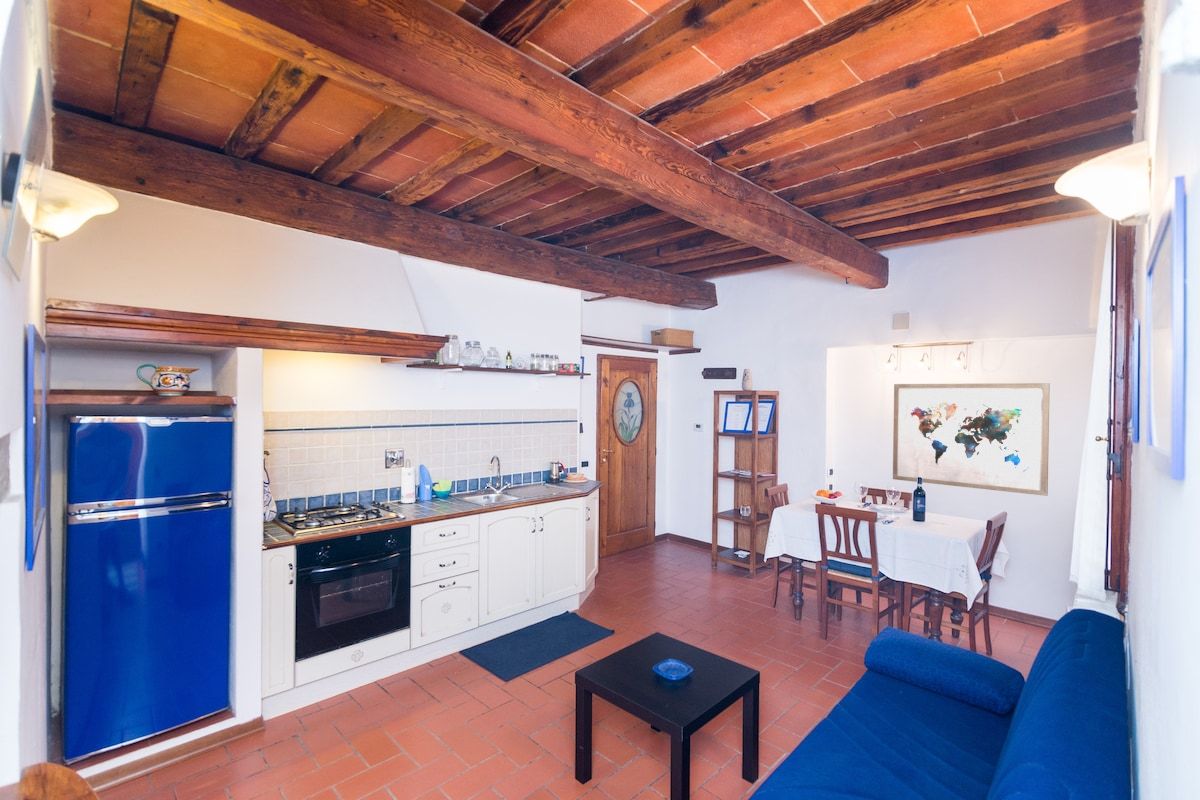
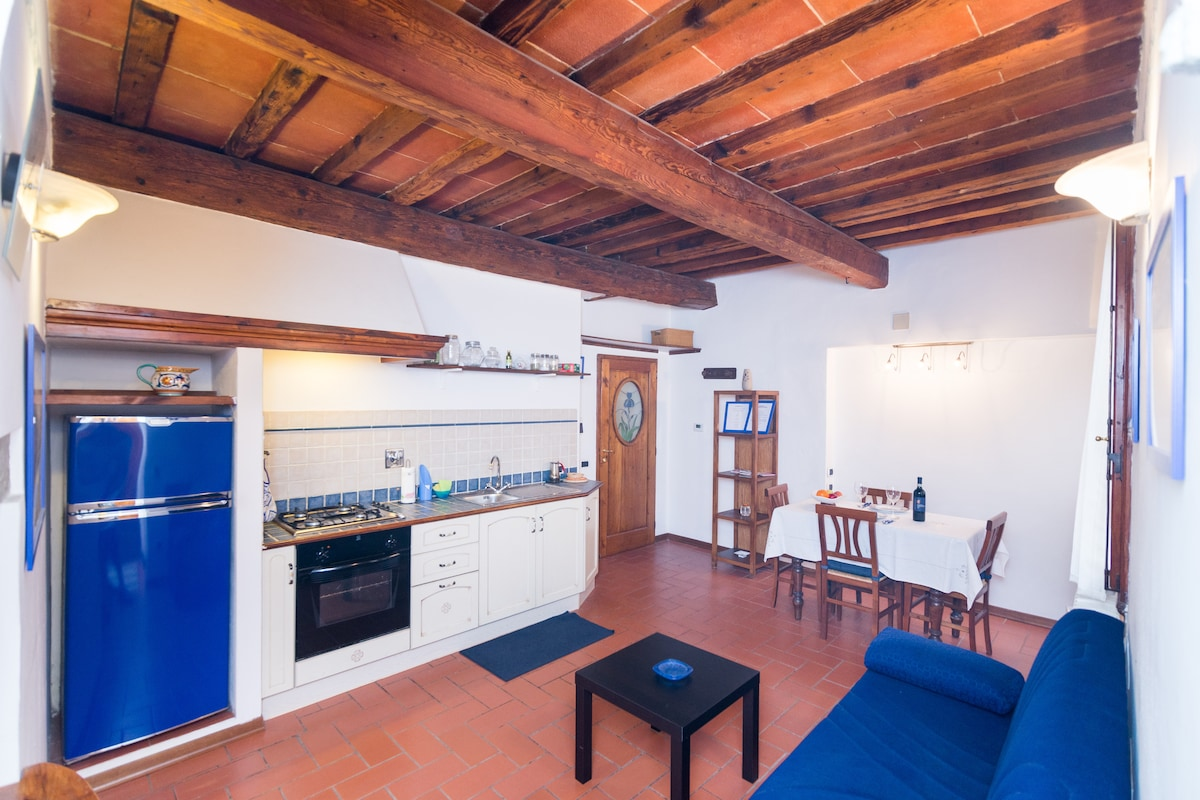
- wall art (964, 435)
